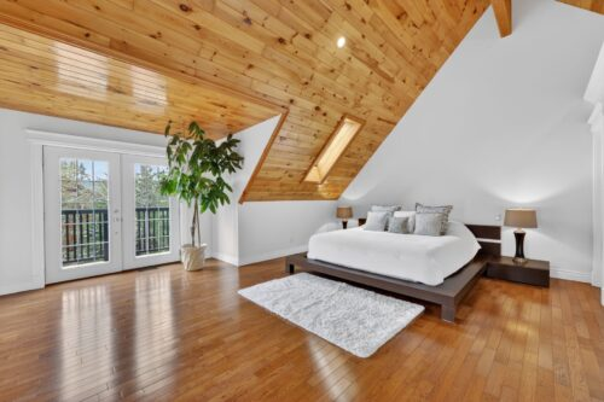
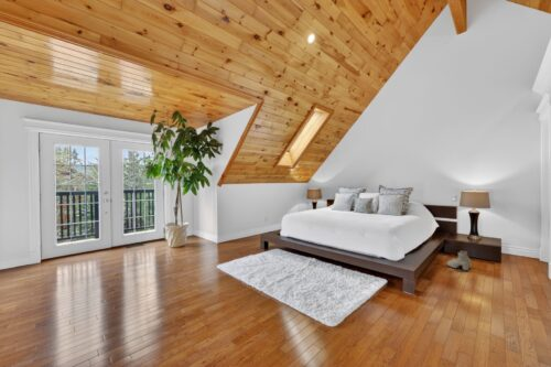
+ boots (458, 258)
